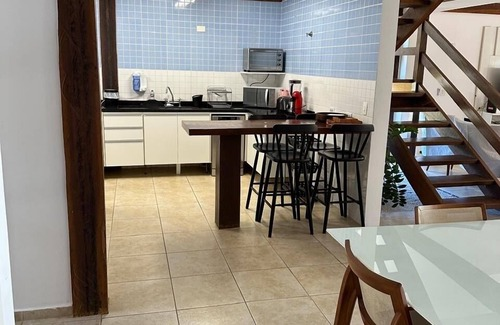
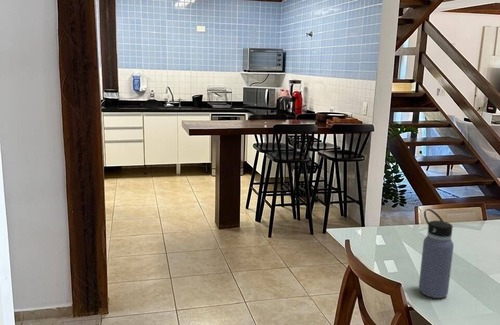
+ water bottle (435, 253)
